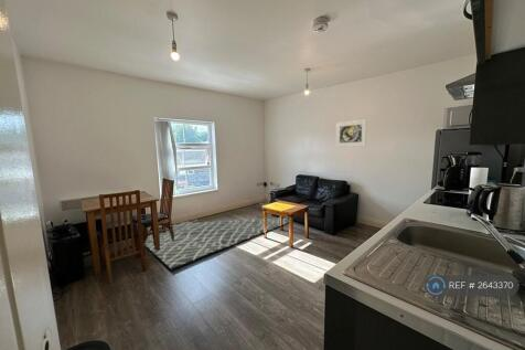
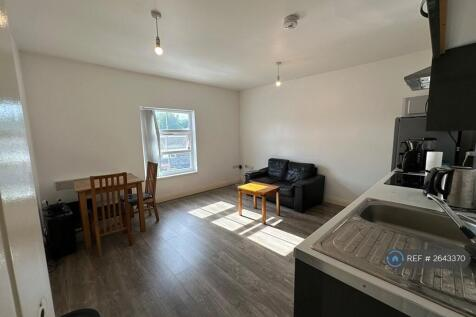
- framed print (350, 134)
- rug (222, 226)
